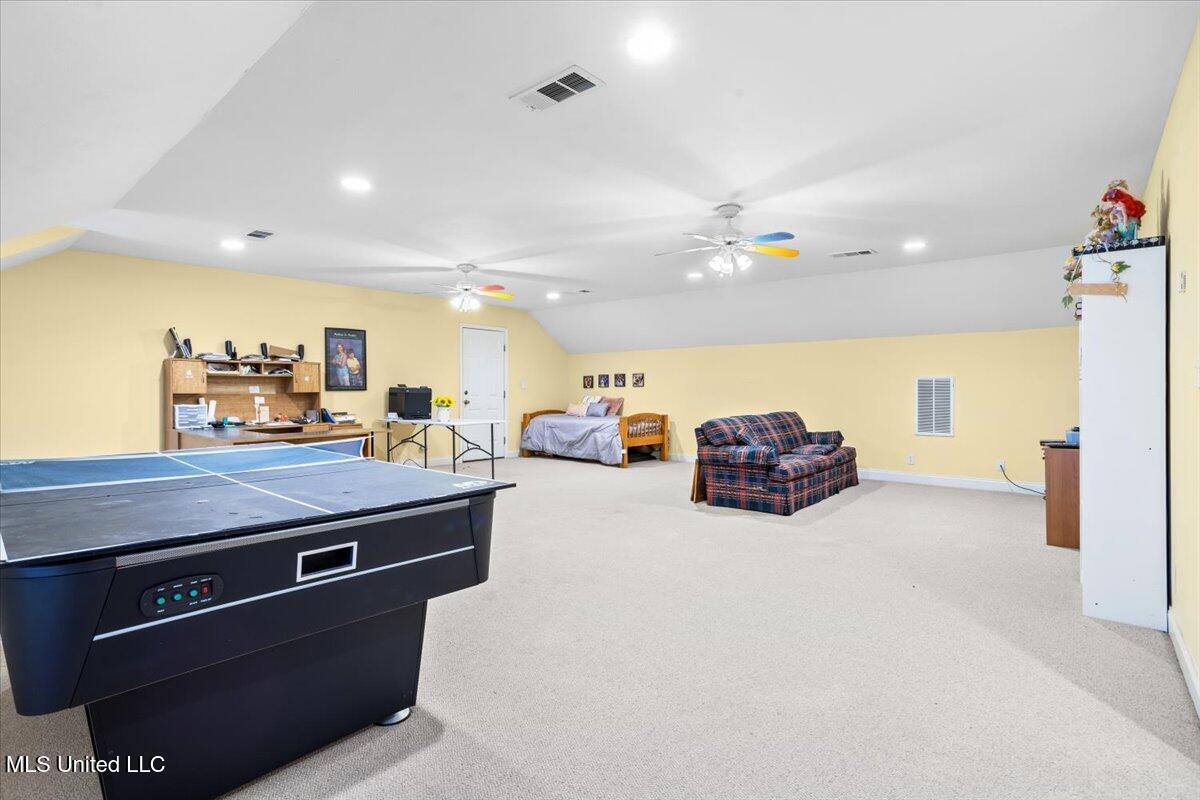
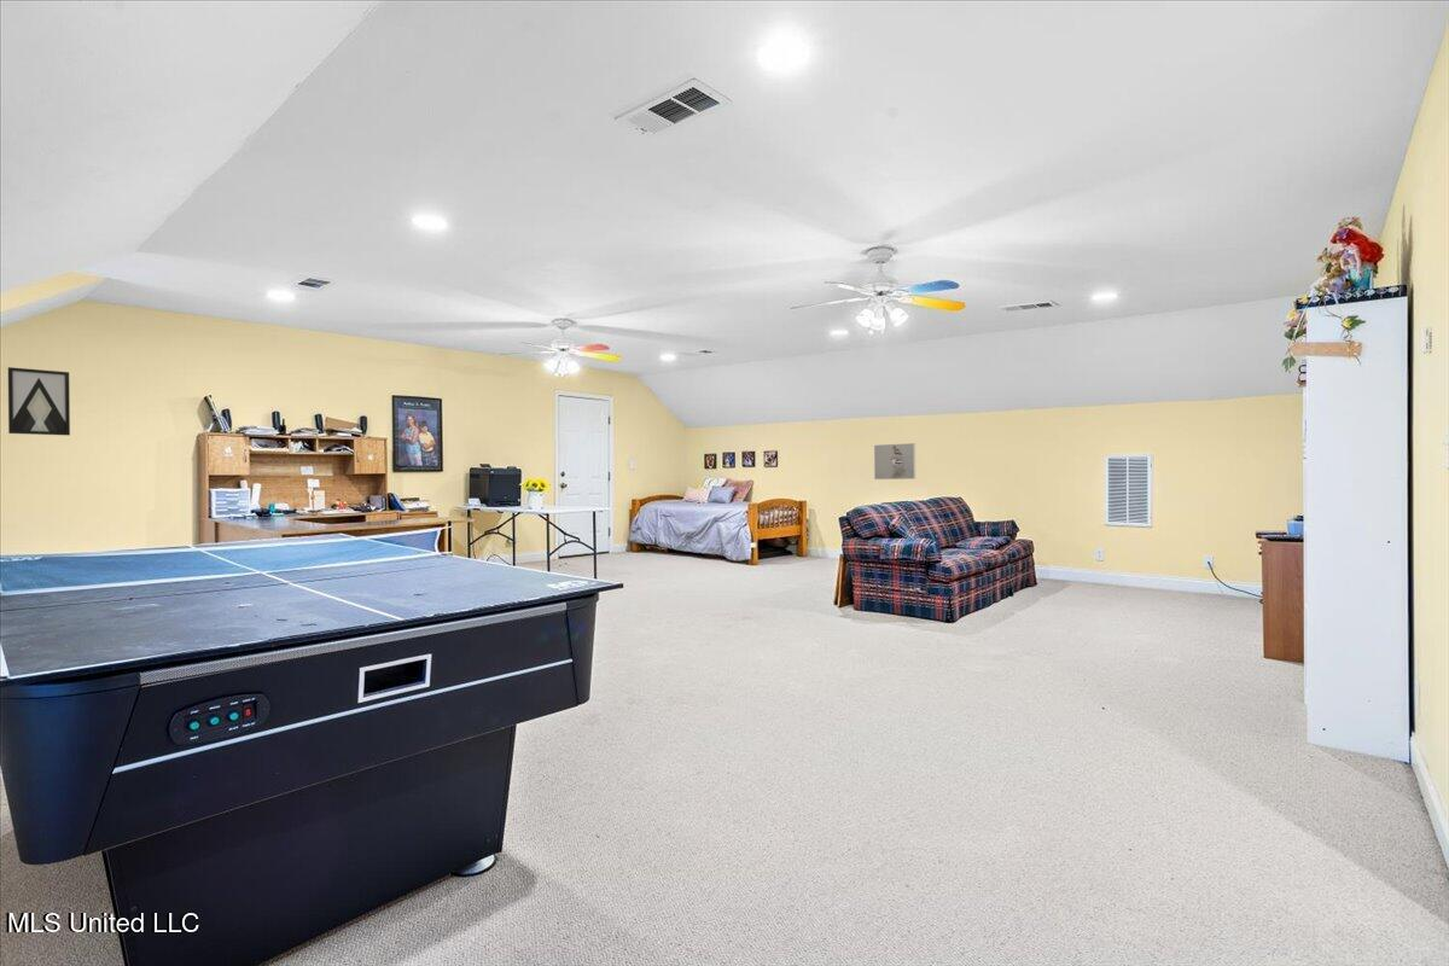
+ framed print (894, 461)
+ wall art (39, 402)
